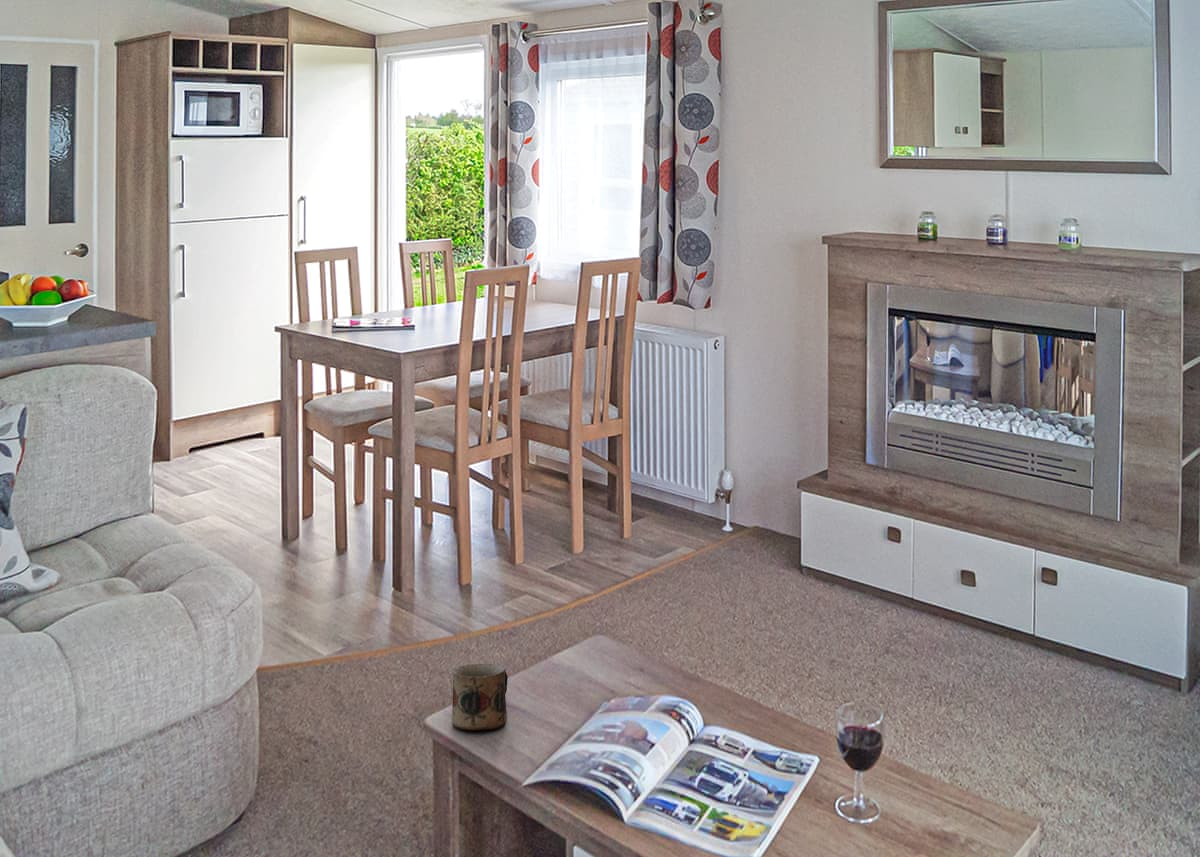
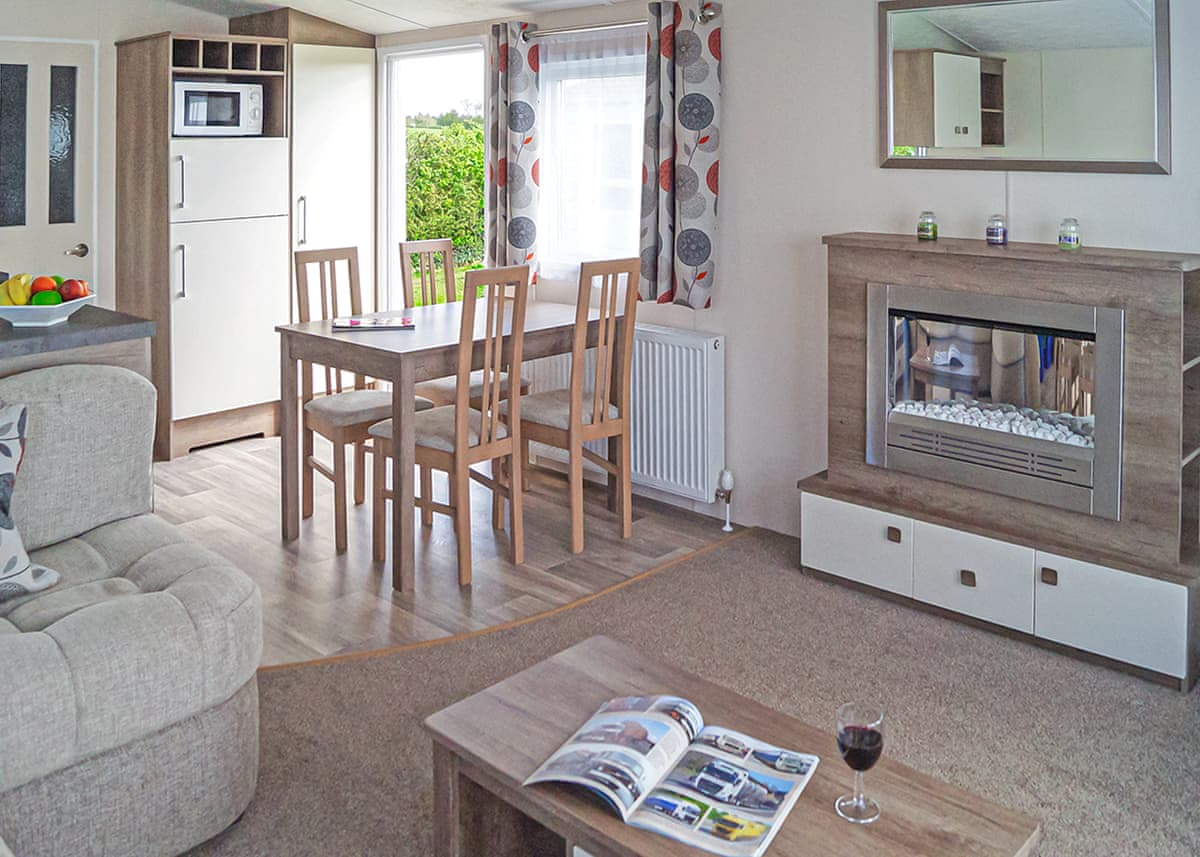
- mug (481, 694)
